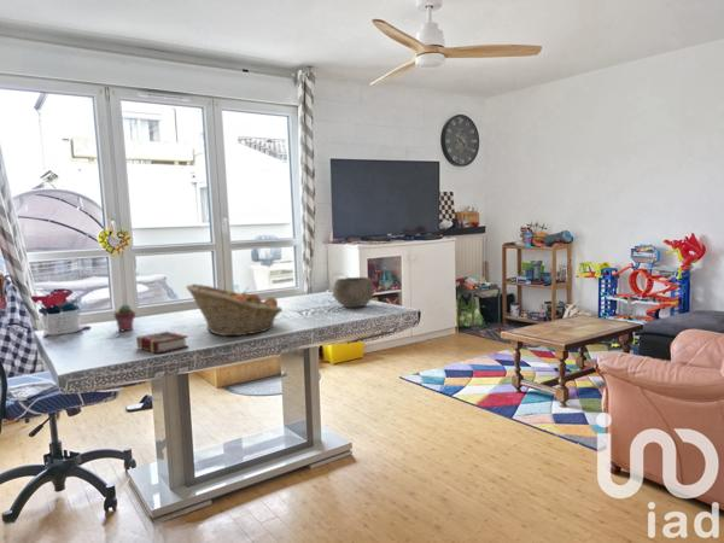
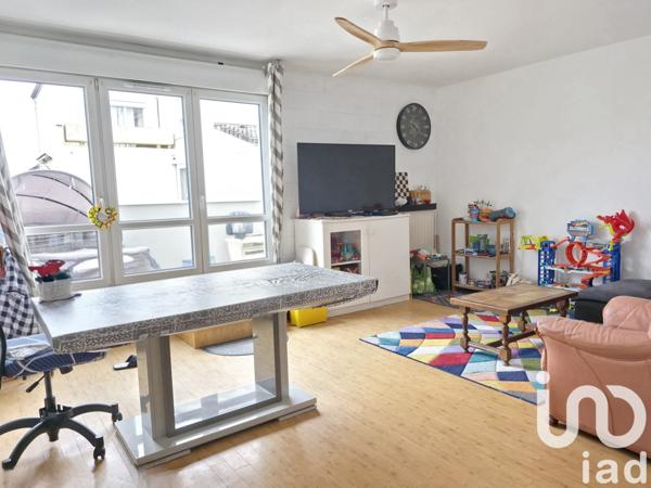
- bowl (354, 292)
- potted succulent (124, 316)
- fruit basket (234, 305)
- book (162, 340)
